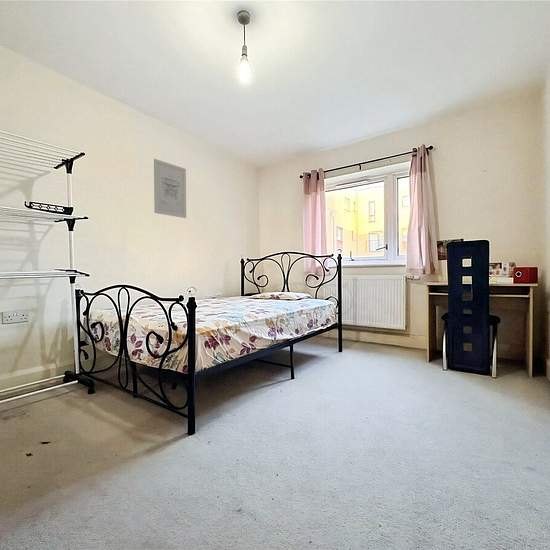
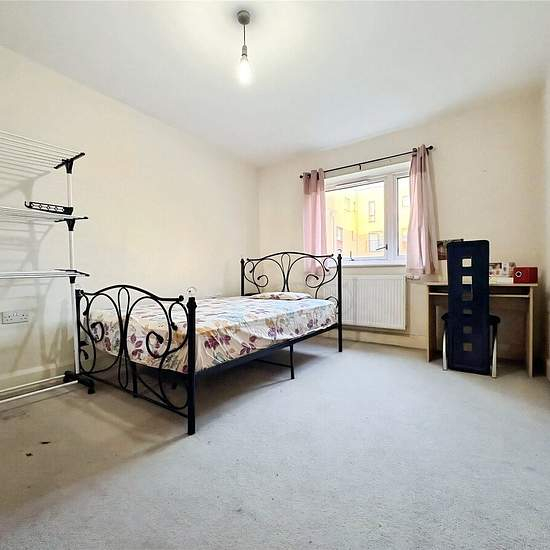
- wall art (170, 189)
